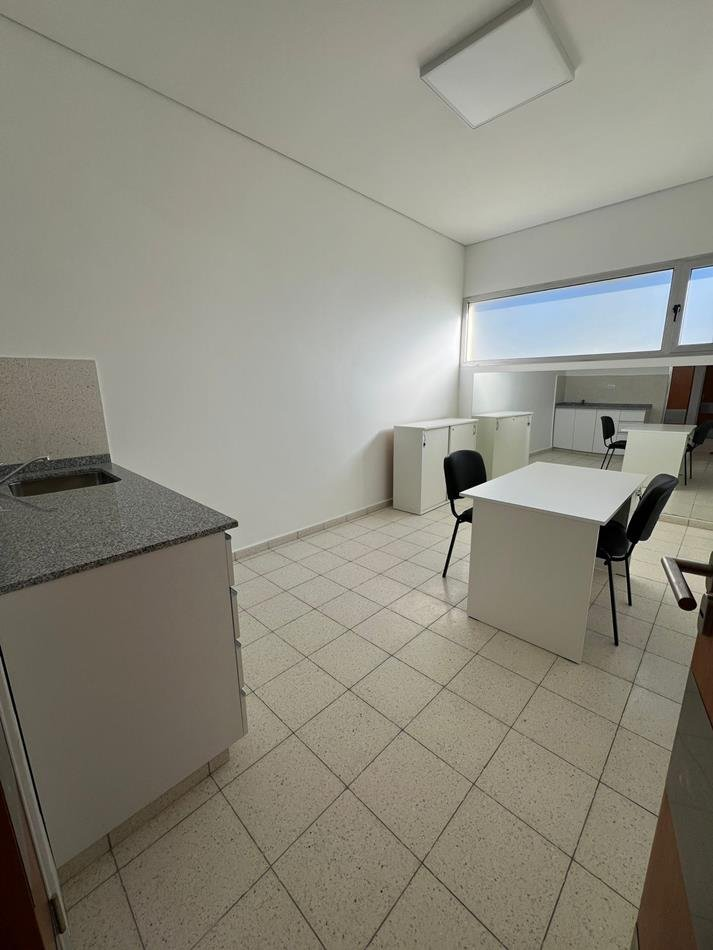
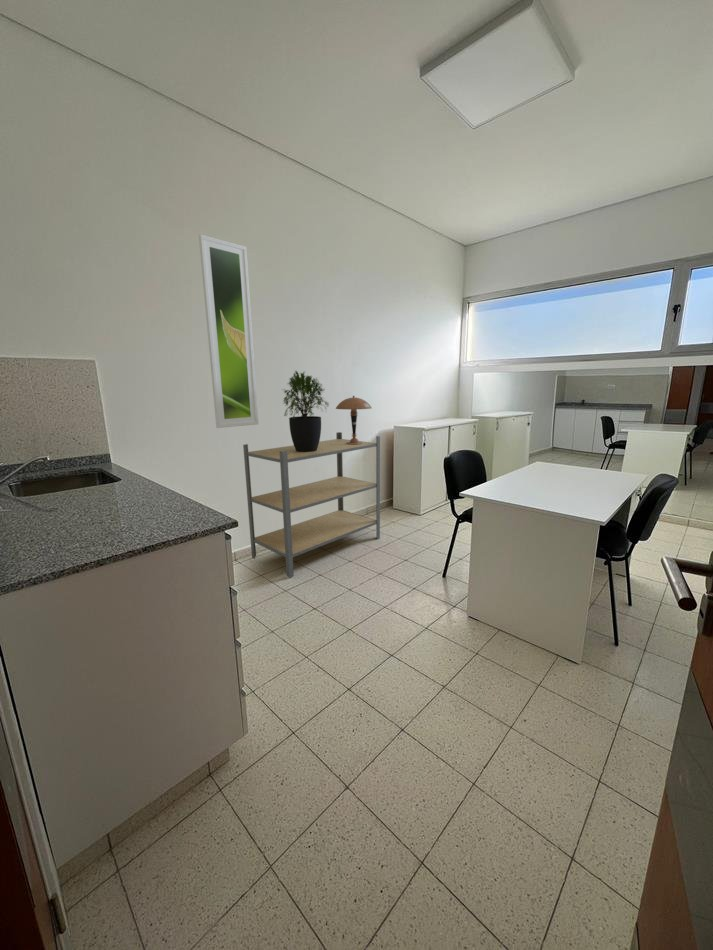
+ potted plant (305, 410)
+ table lamp (353, 419)
+ shelving unit (317, 495)
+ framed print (231, 338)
